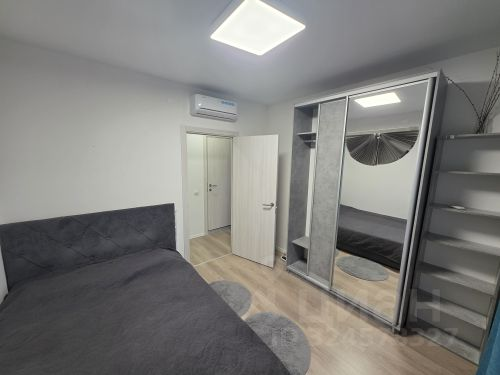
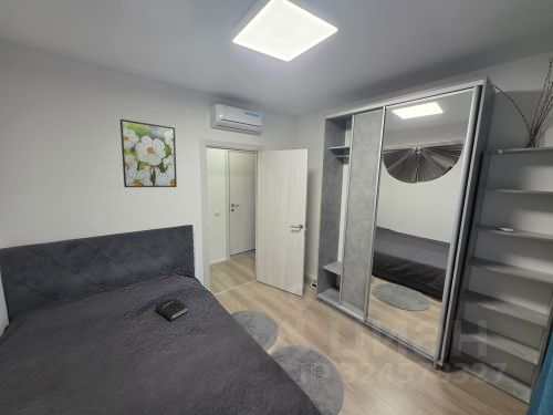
+ hardback book (171, 308)
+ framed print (150, 156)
